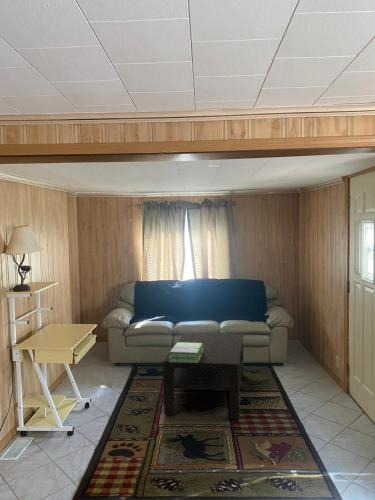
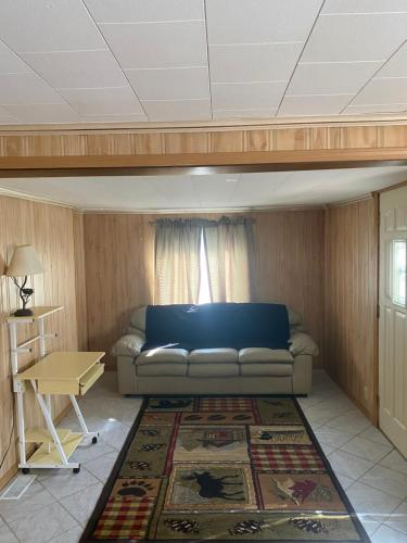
- stack of books (187, 351)
- coffee table (208, 369)
